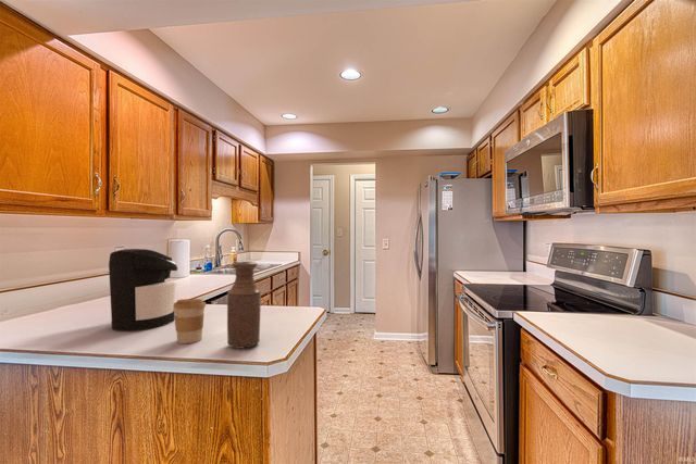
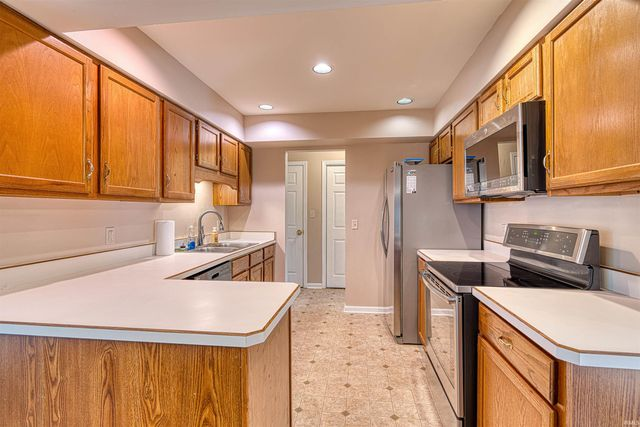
- coffee maker (147, 285)
- coffee cup (189, 318)
- bottle (244, 303)
